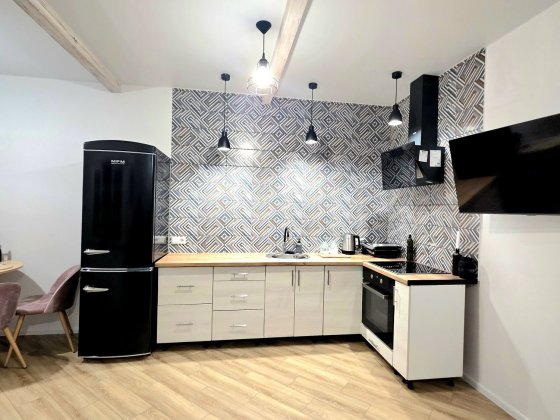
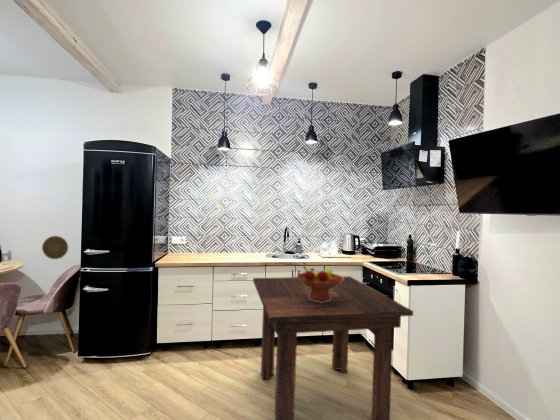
+ decorative plate (54, 247)
+ fruit bowl (320, 283)
+ dining table (318, 331)
